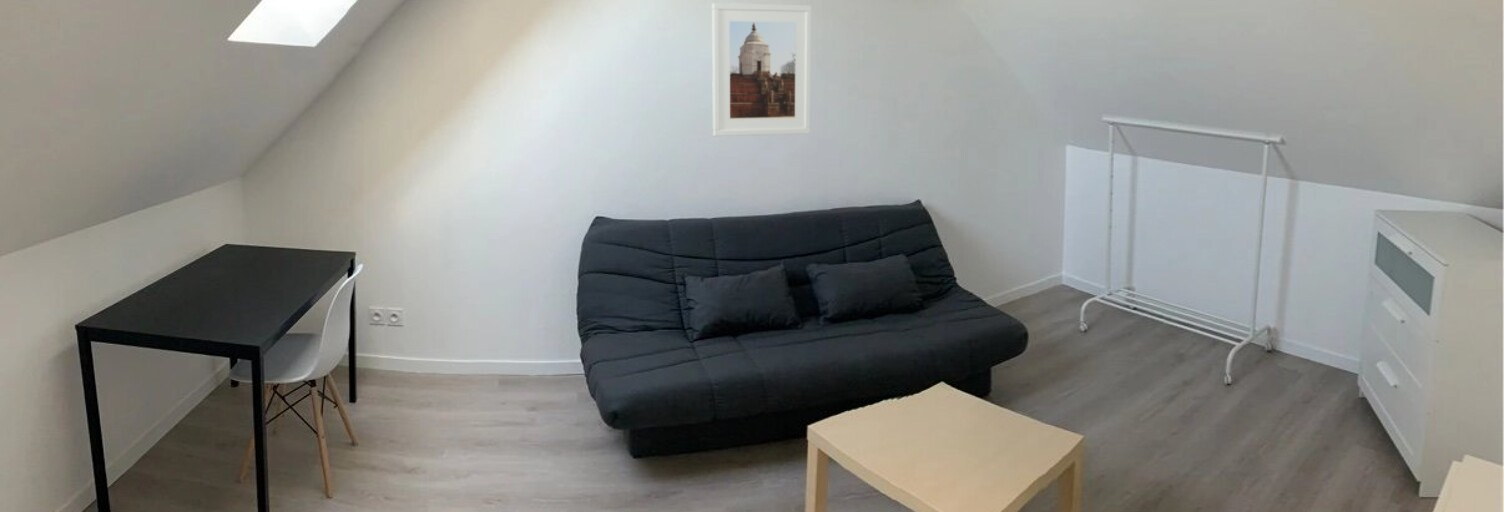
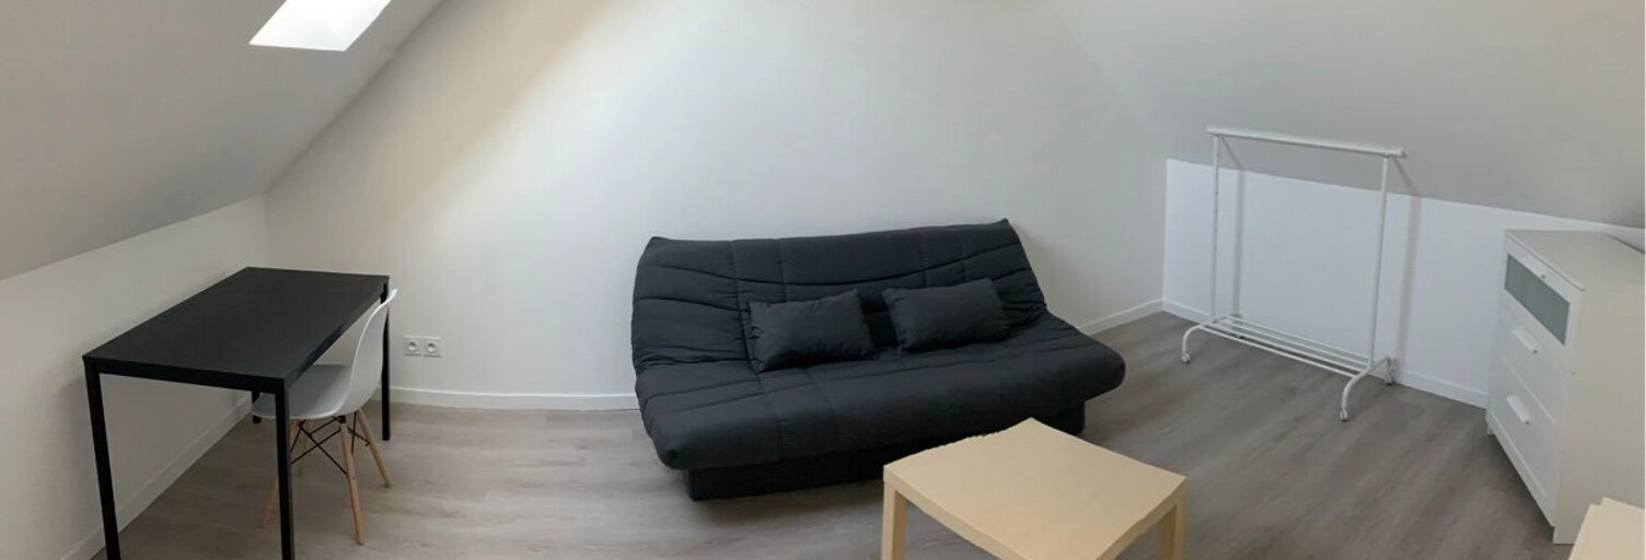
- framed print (762, 70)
